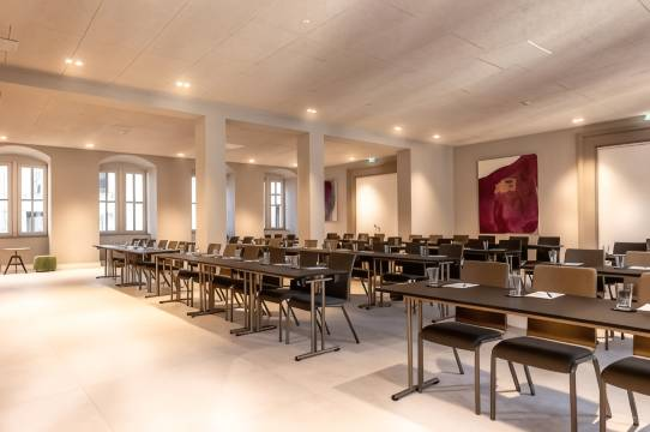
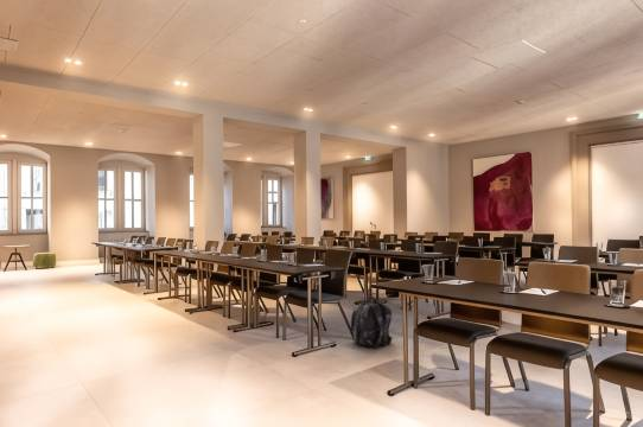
+ backpack (371, 319)
